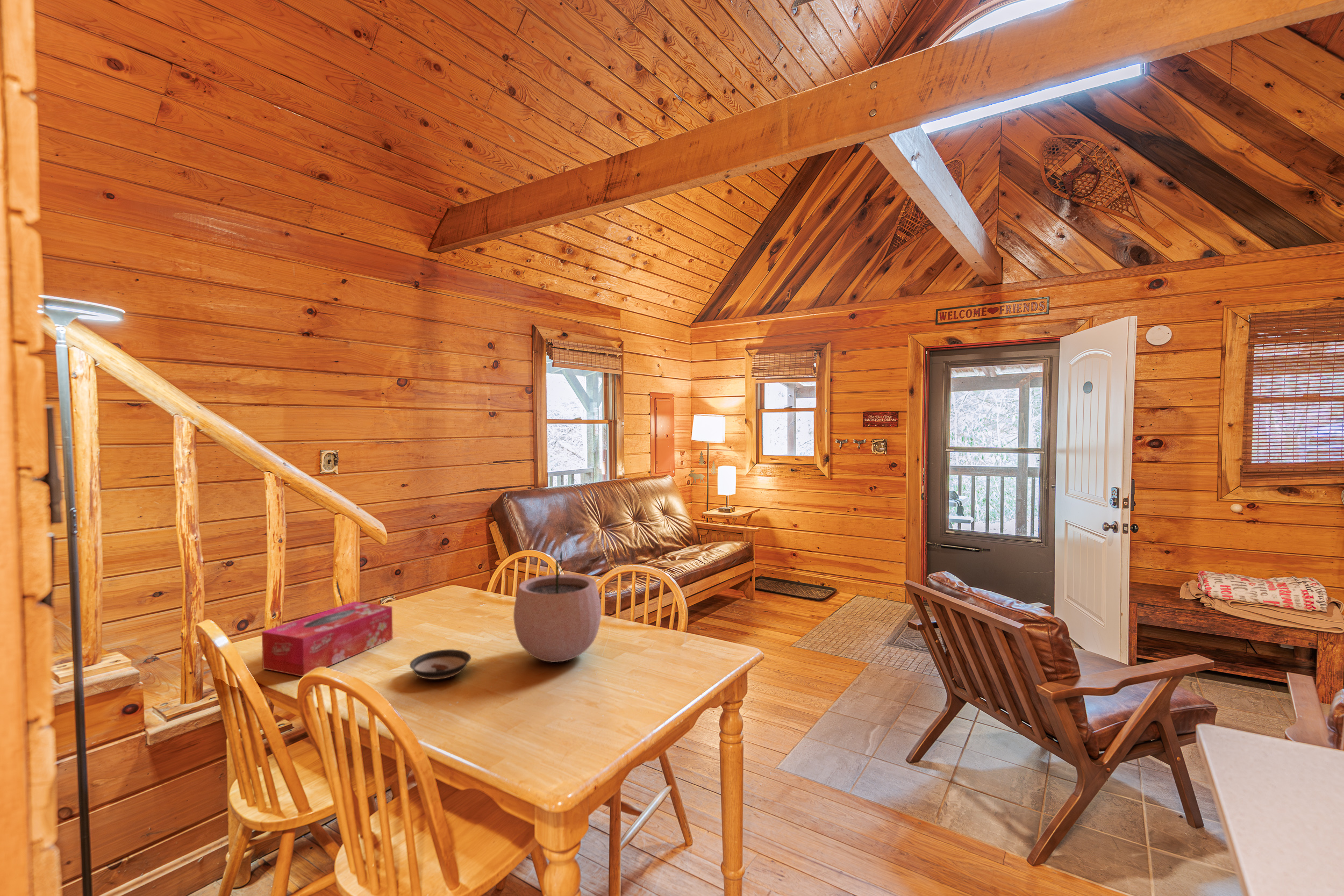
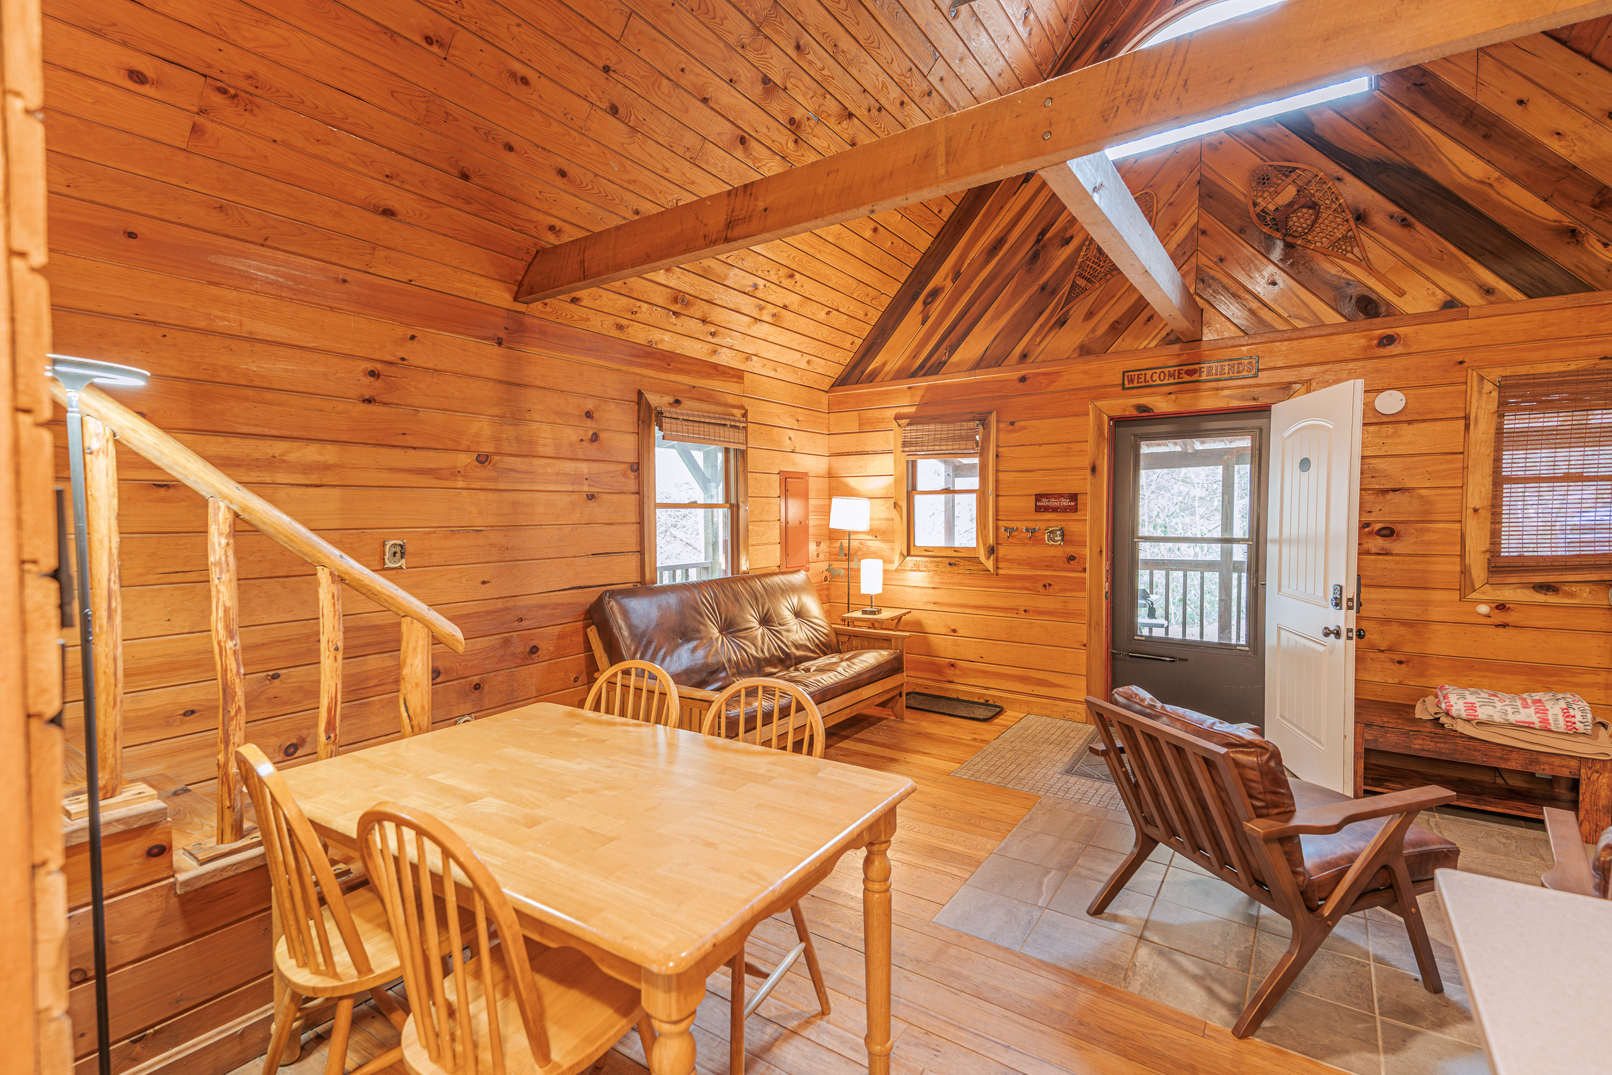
- tissue box (331, 635)
- plant pot (557, 604)
- saucer (441, 667)
